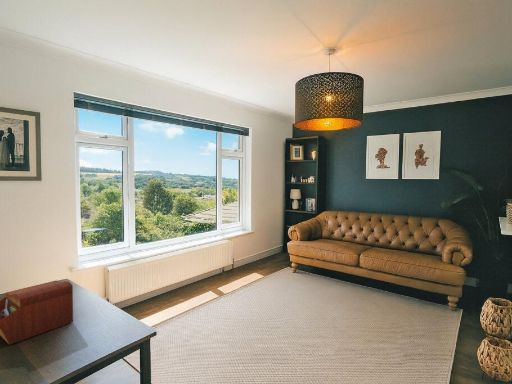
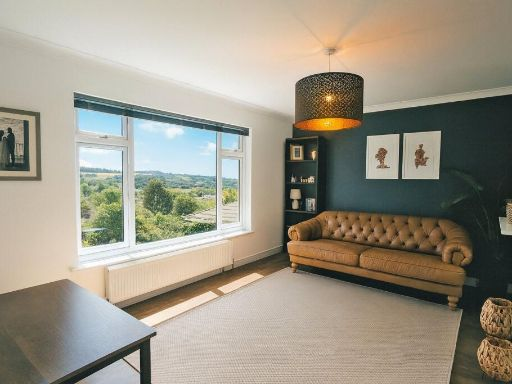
- sewing box (30, 307)
